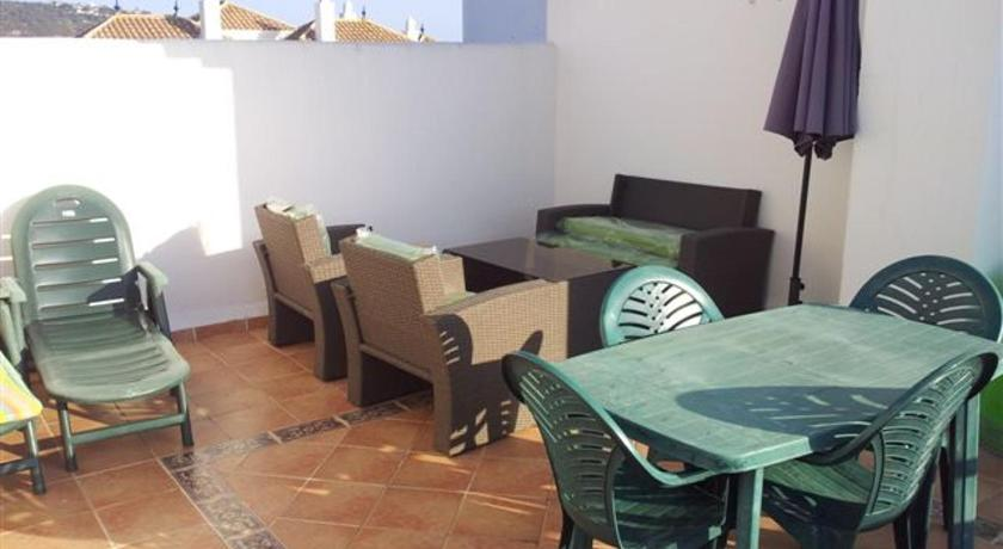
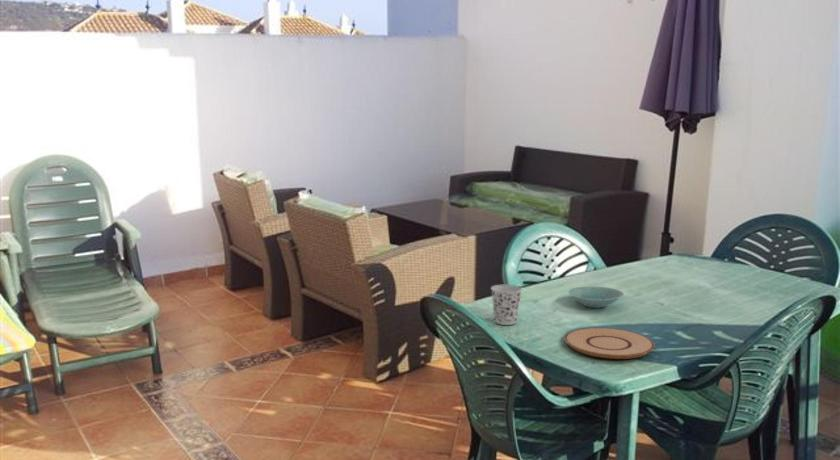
+ cup (505, 305)
+ plate (608, 342)
+ bowl (595, 298)
